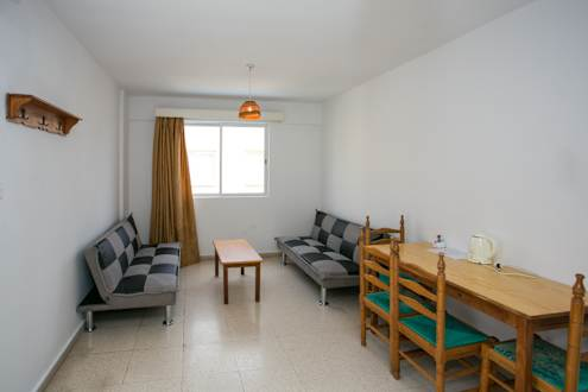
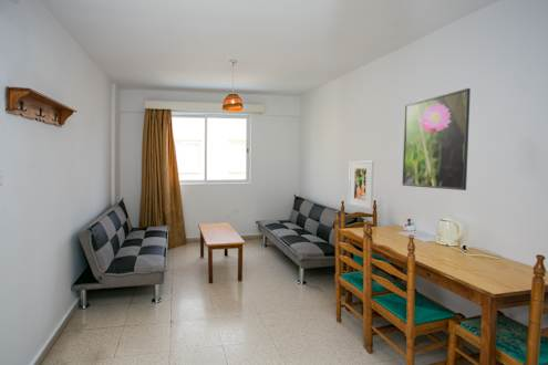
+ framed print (360, 184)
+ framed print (432, 143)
